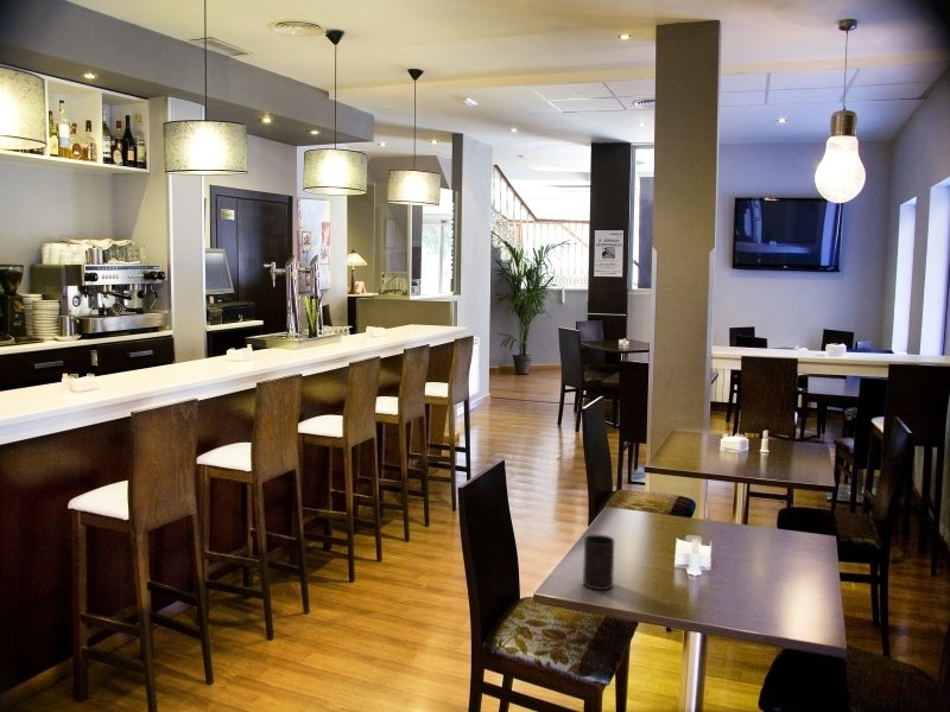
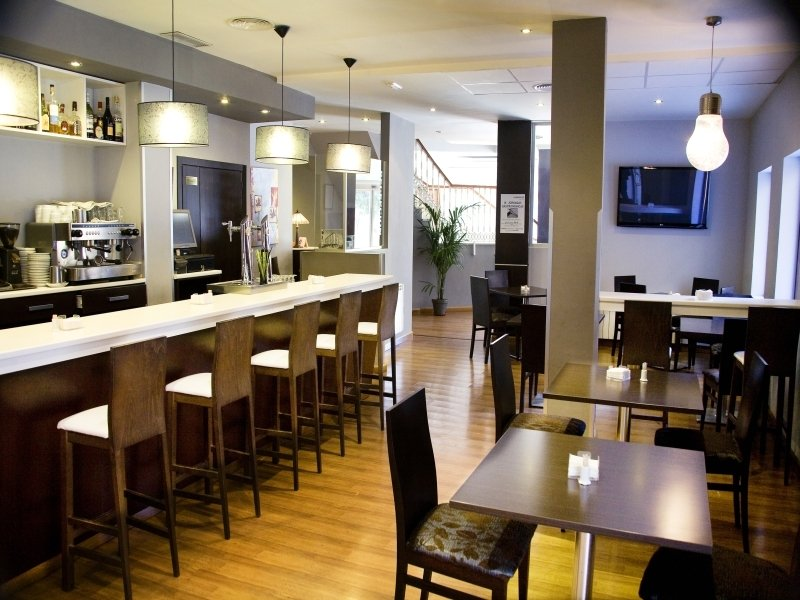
- cup (598, 561)
